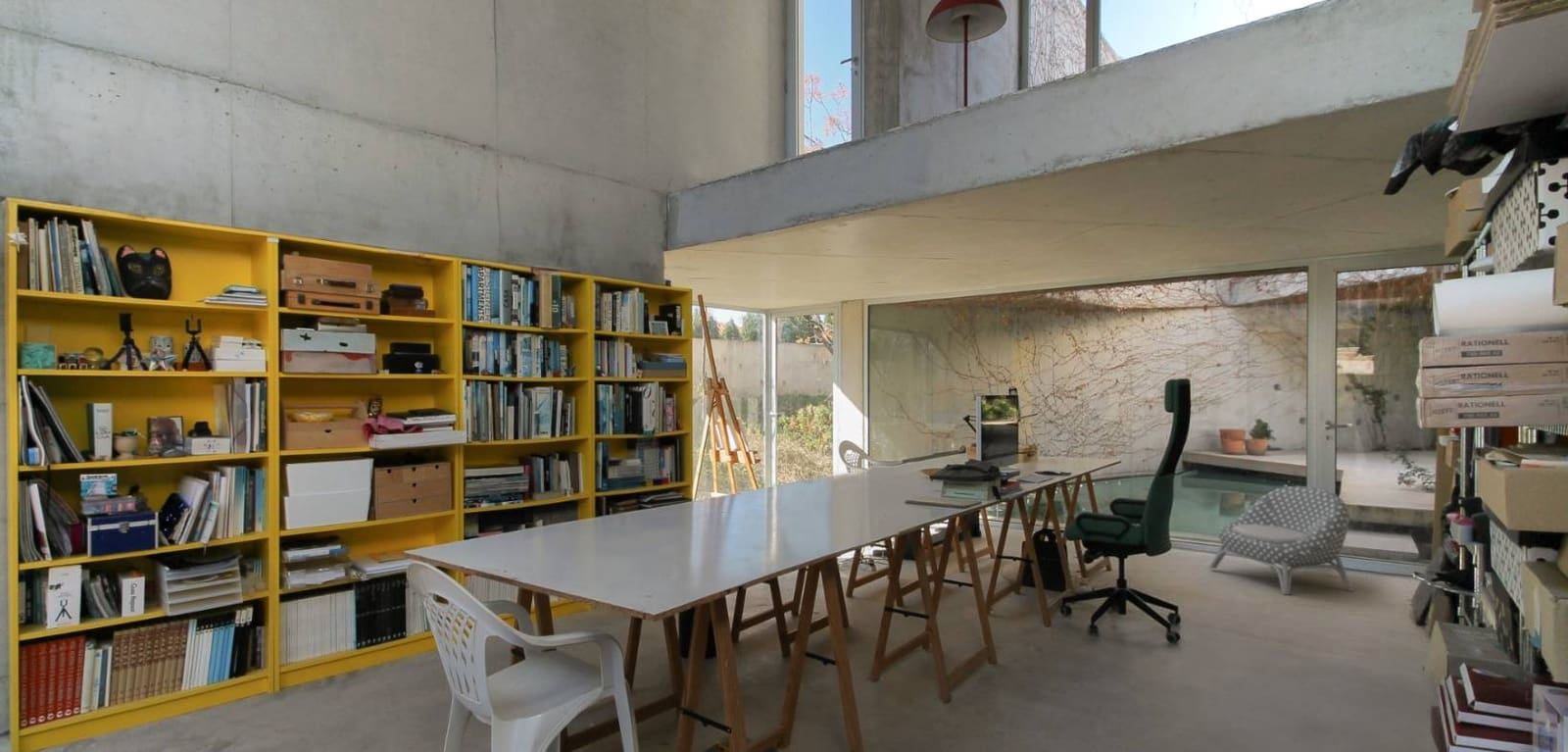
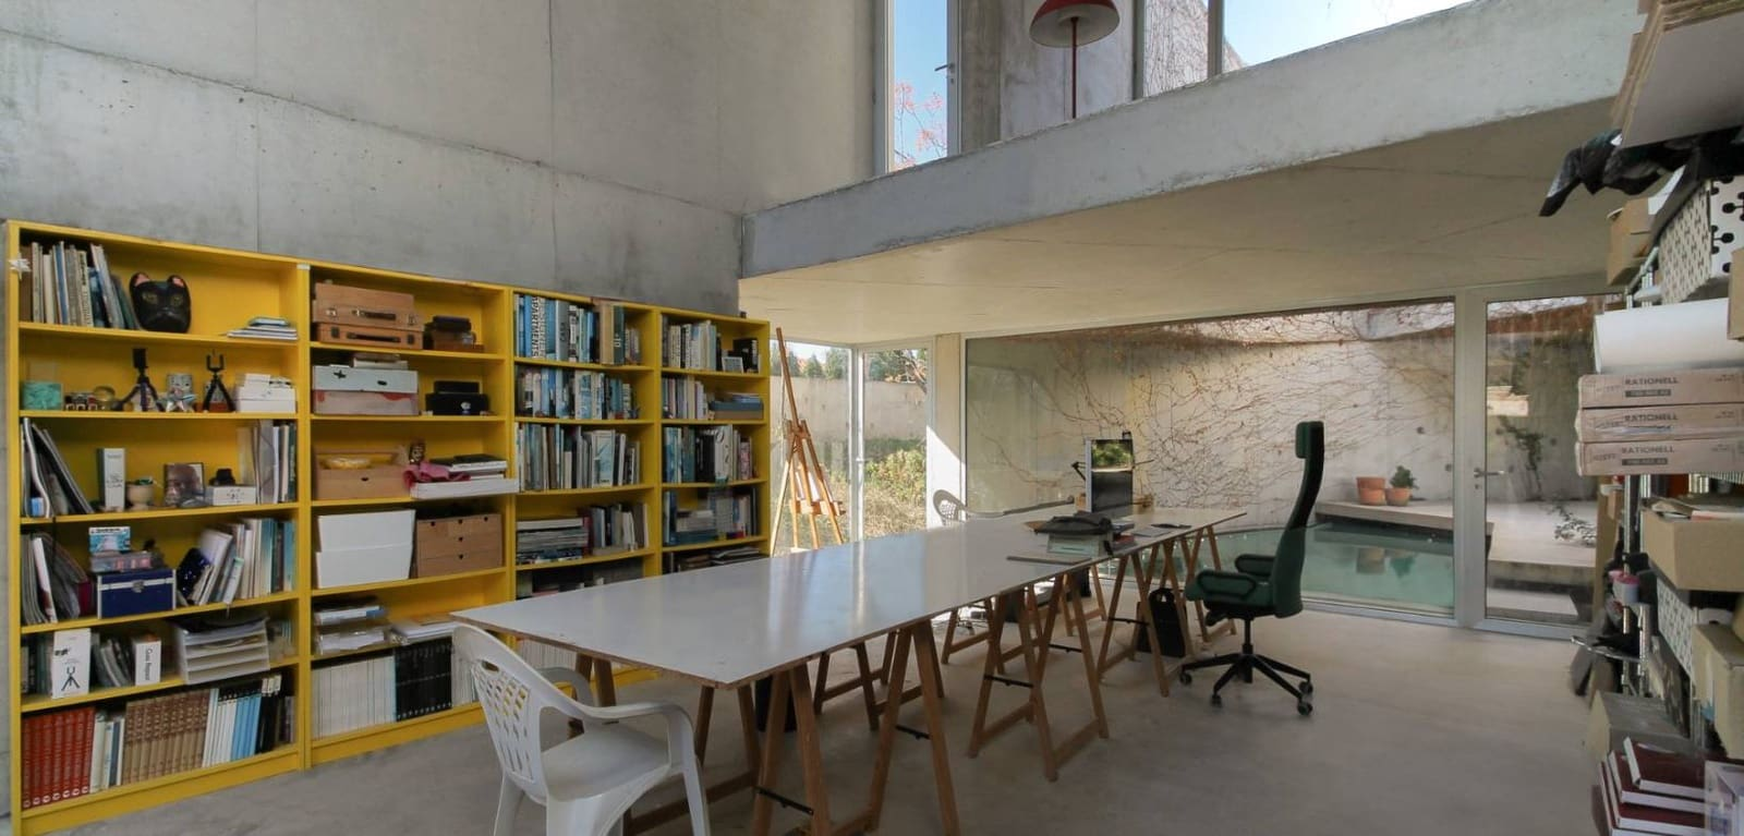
- armchair (1277, 534)
